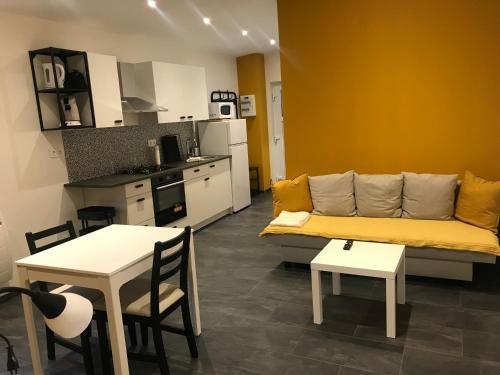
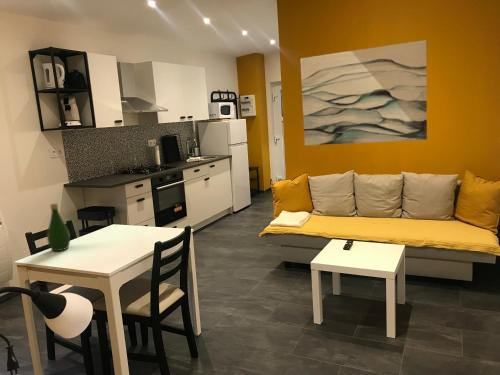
+ bottle (57, 226)
+ wall art (360, 97)
